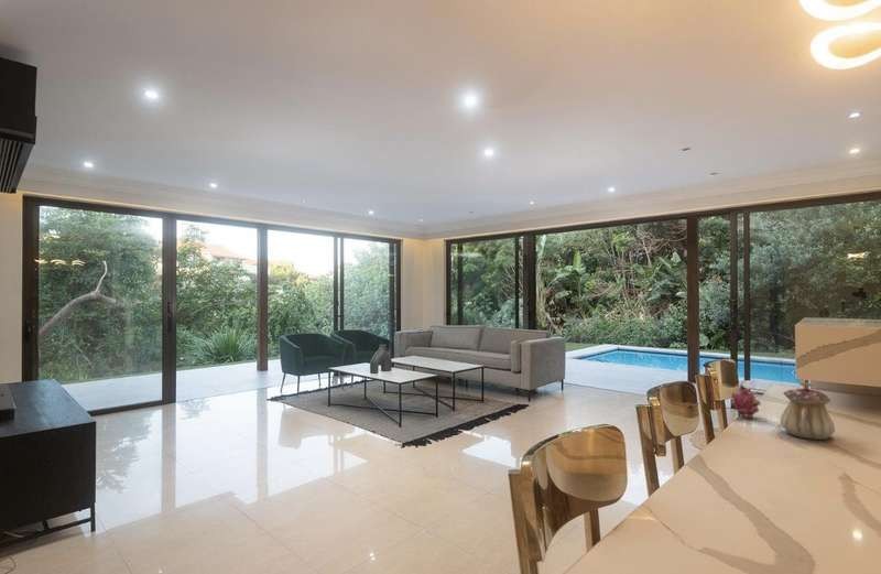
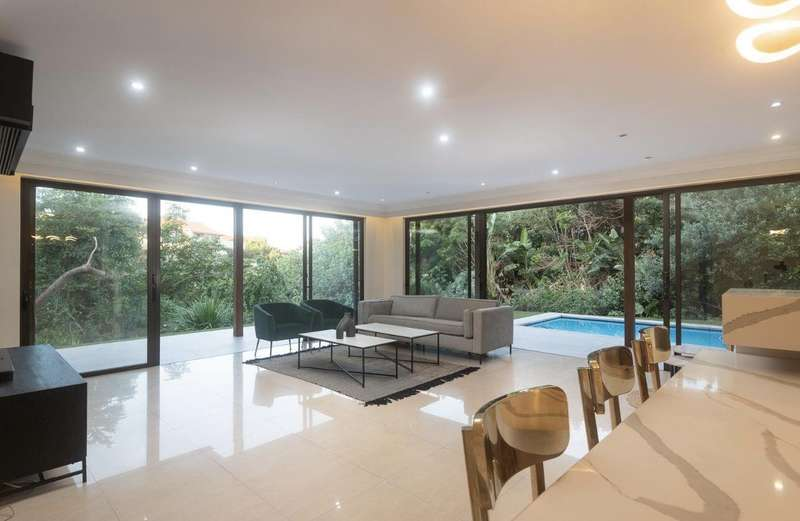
- teapot (806, 408)
- fruit (746, 399)
